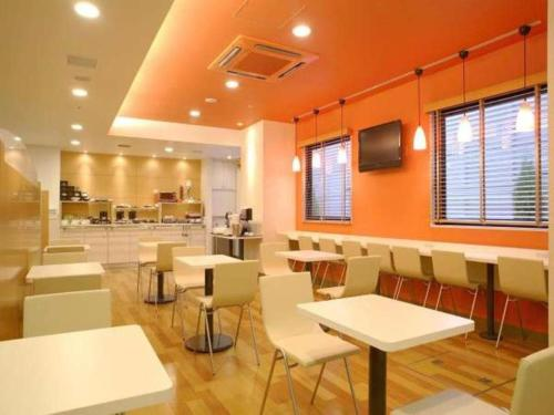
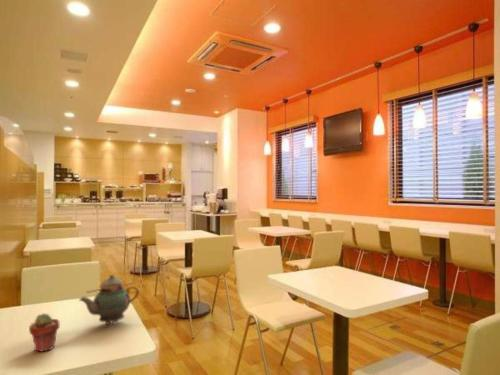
+ teapot (110, 299)
+ potted succulent (44, 330)
